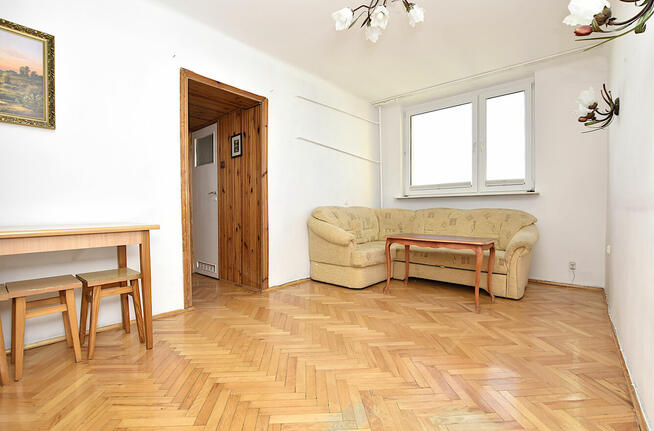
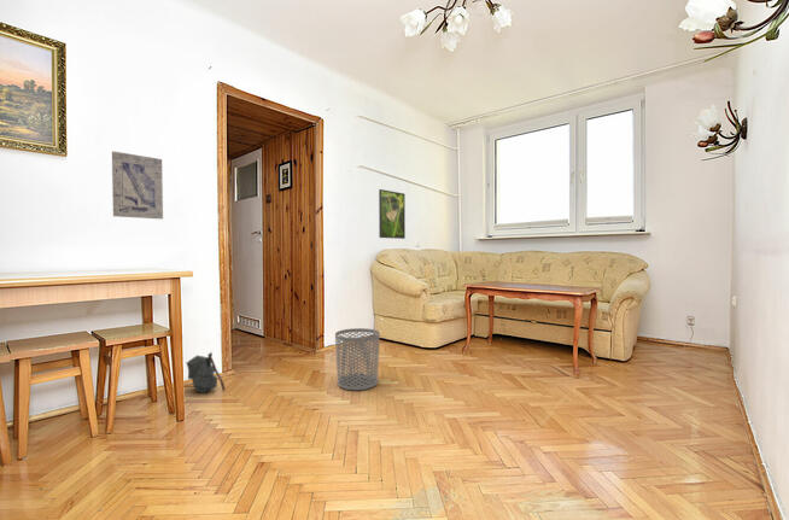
+ wall art (138, 186)
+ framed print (392, 215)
+ waste bin (357, 358)
+ bag (206, 372)
